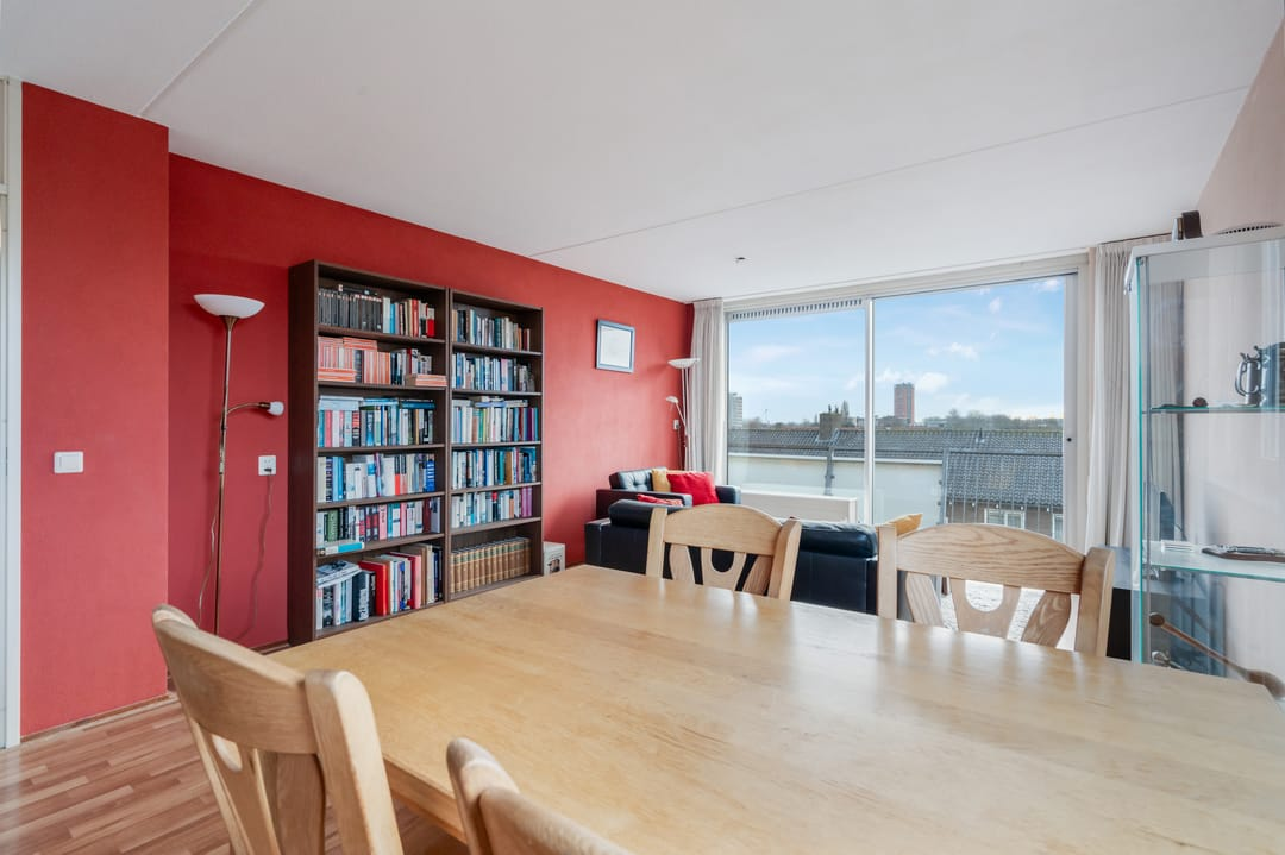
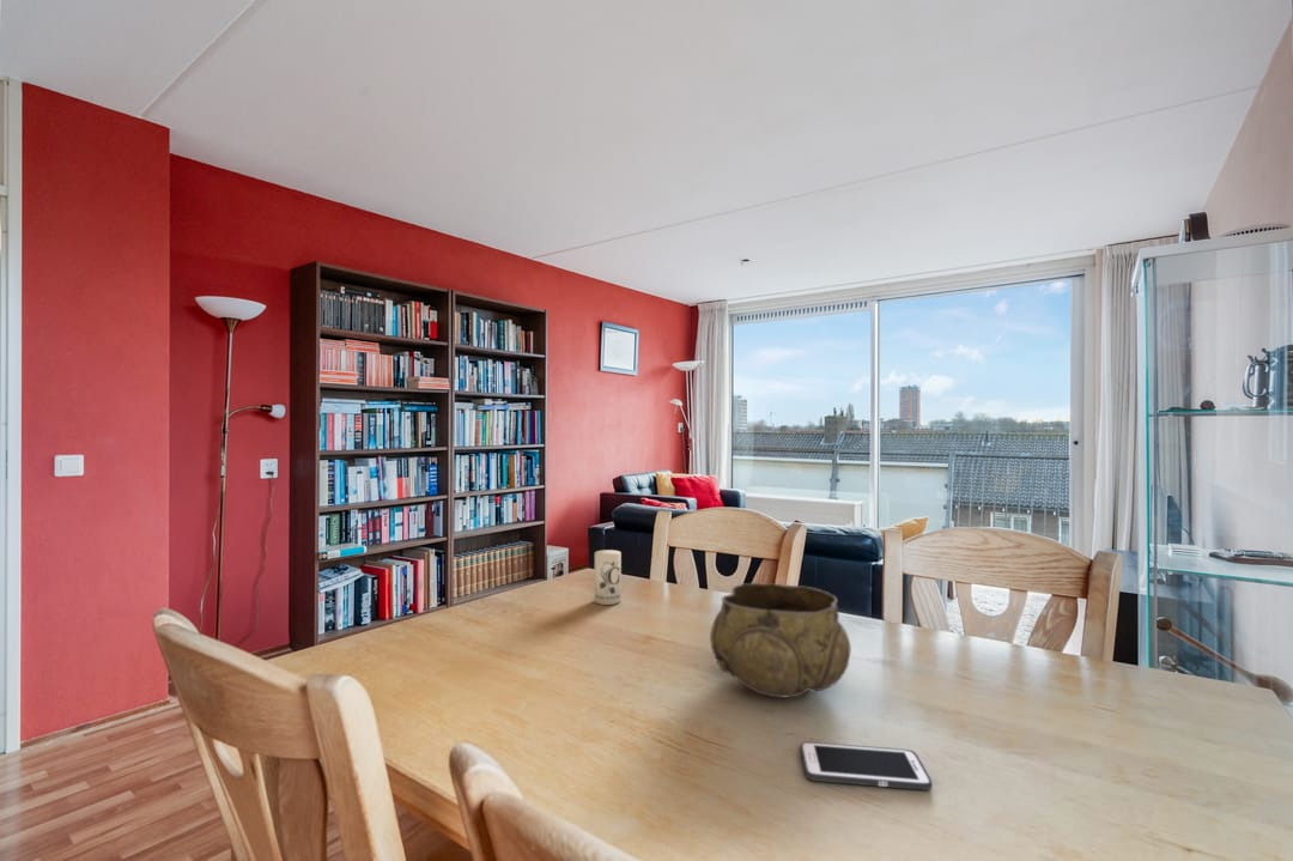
+ candle (607, 576)
+ decorative bowl (778, 641)
+ cell phone (862, 764)
